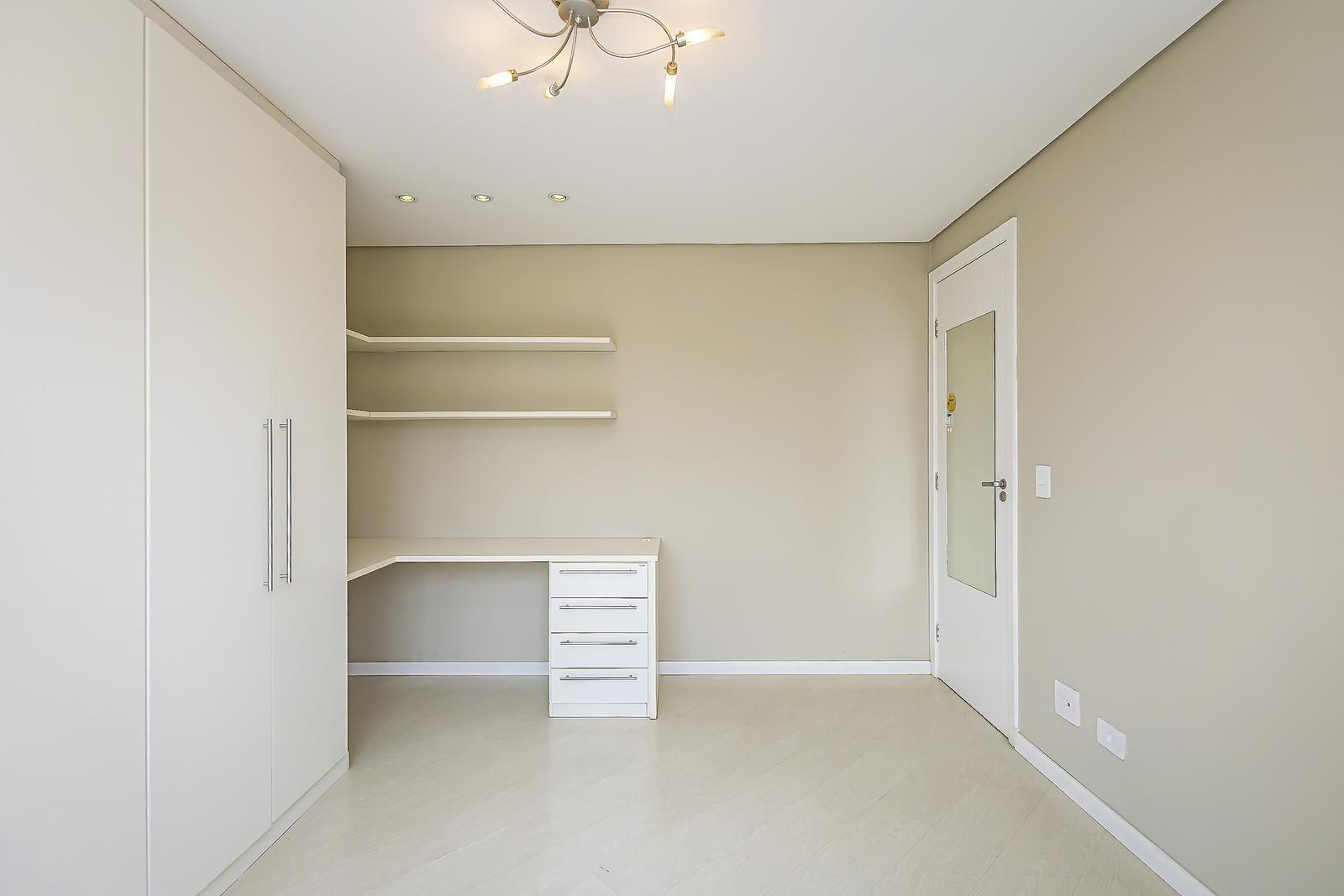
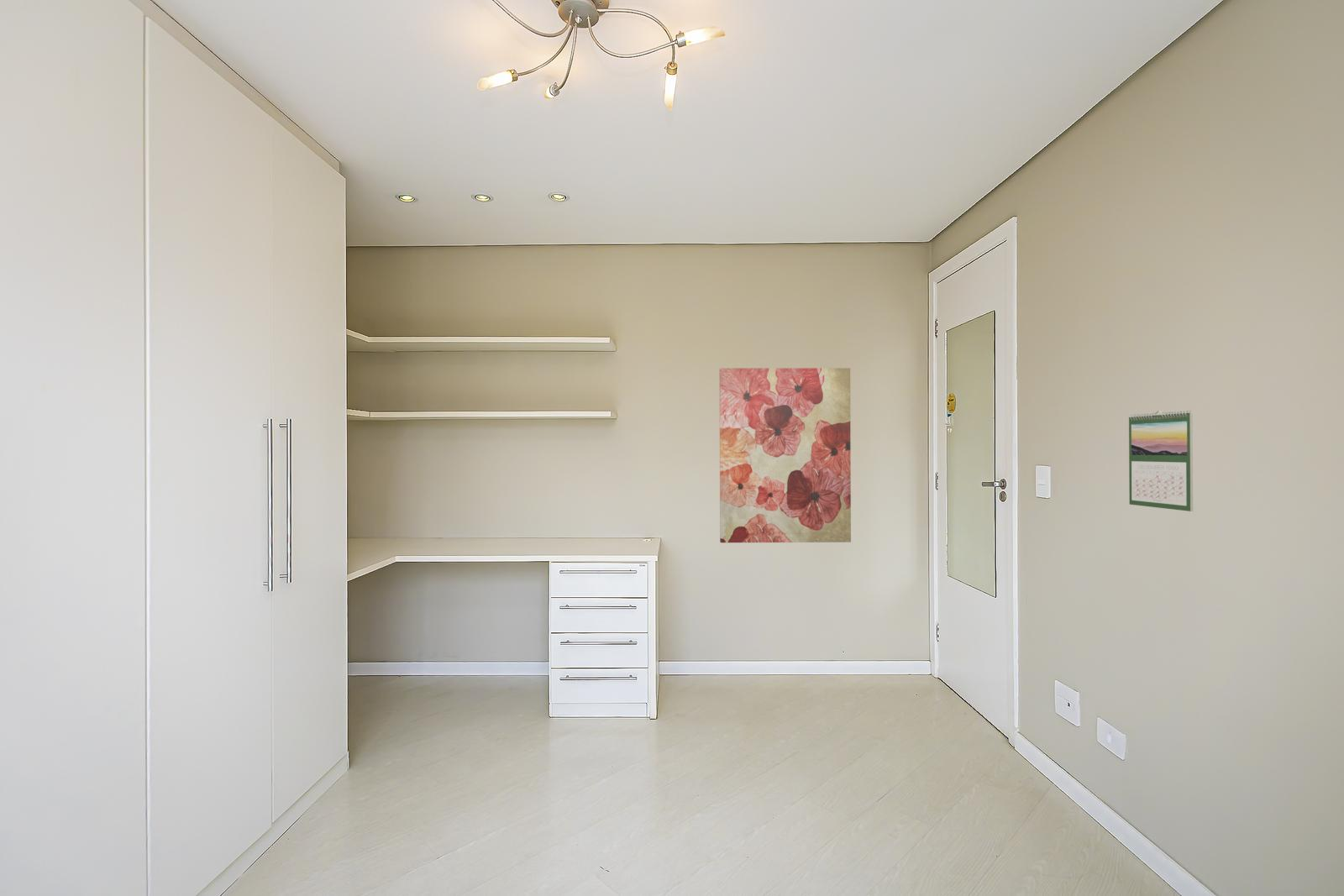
+ calendar (1158, 458)
+ wall art (785, 455)
